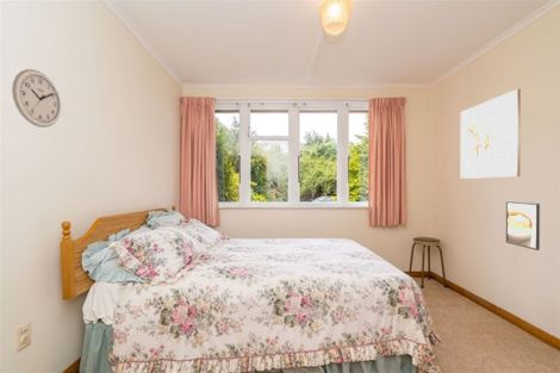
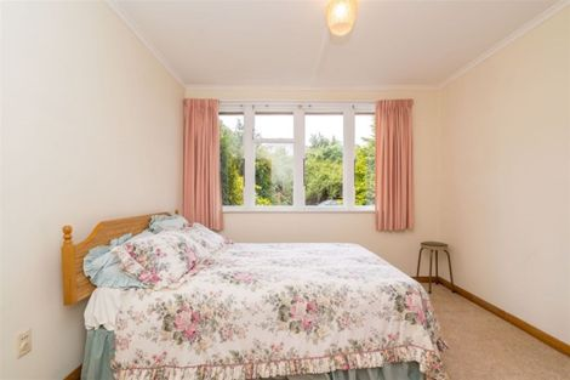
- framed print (521, 224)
- wall clock (39, 99)
- wall art (486, 139)
